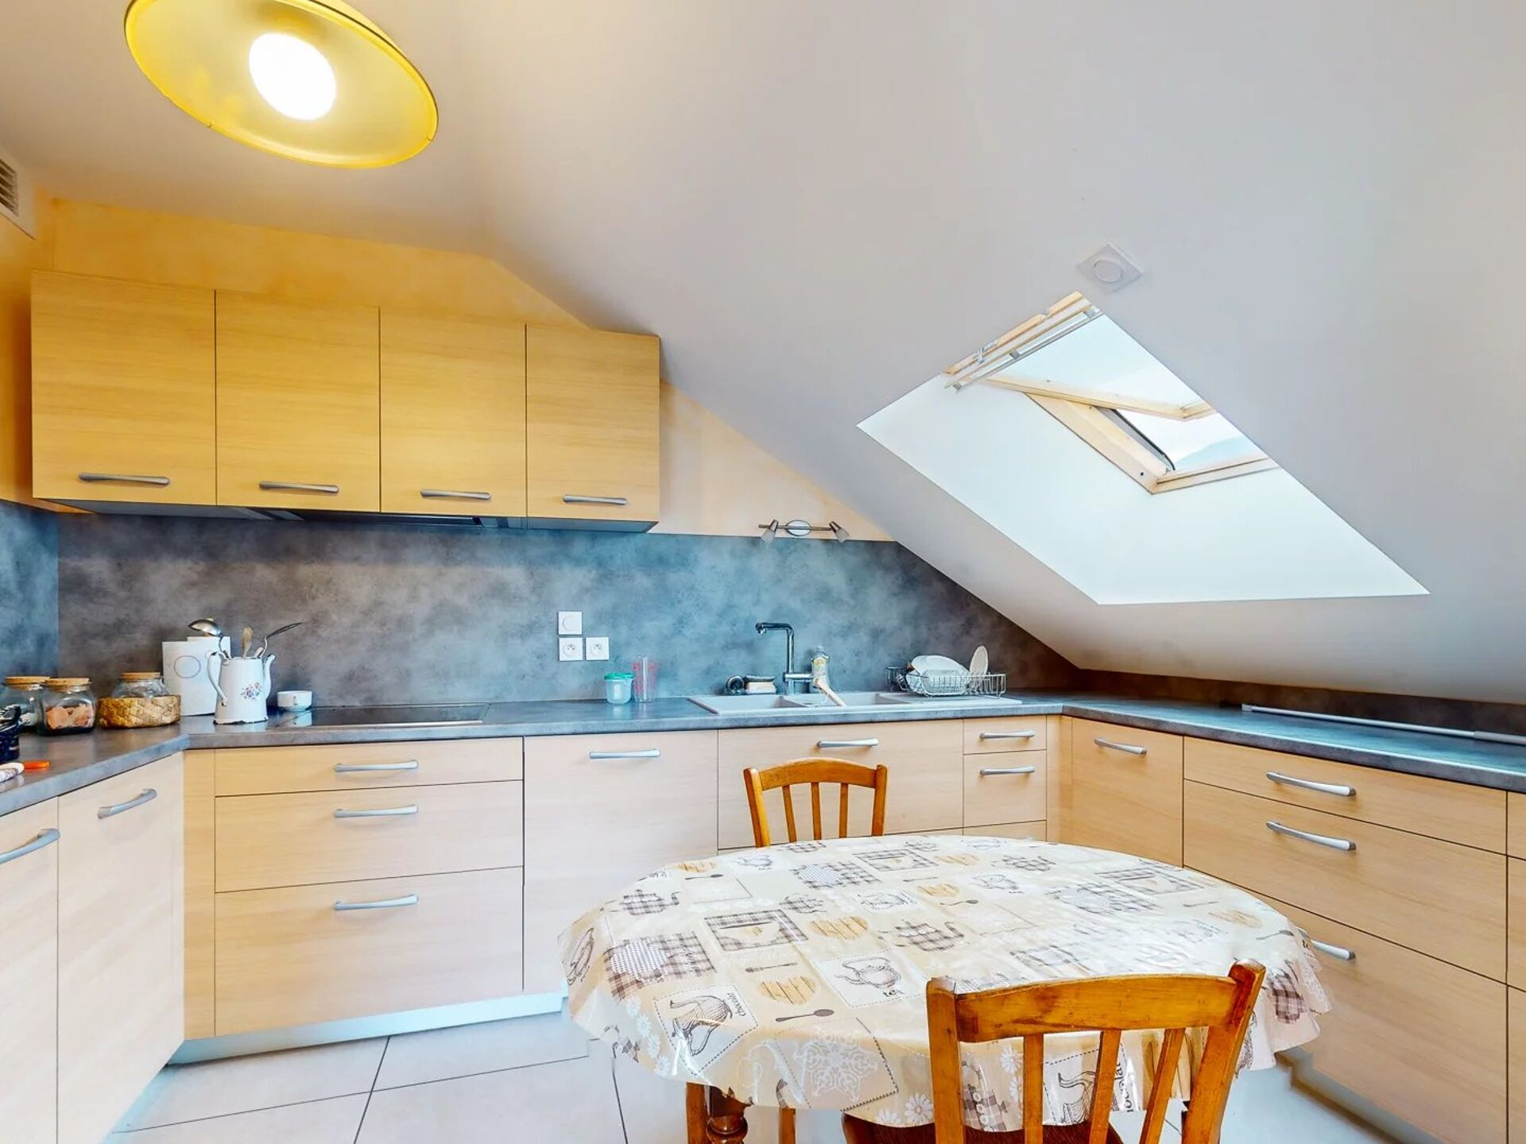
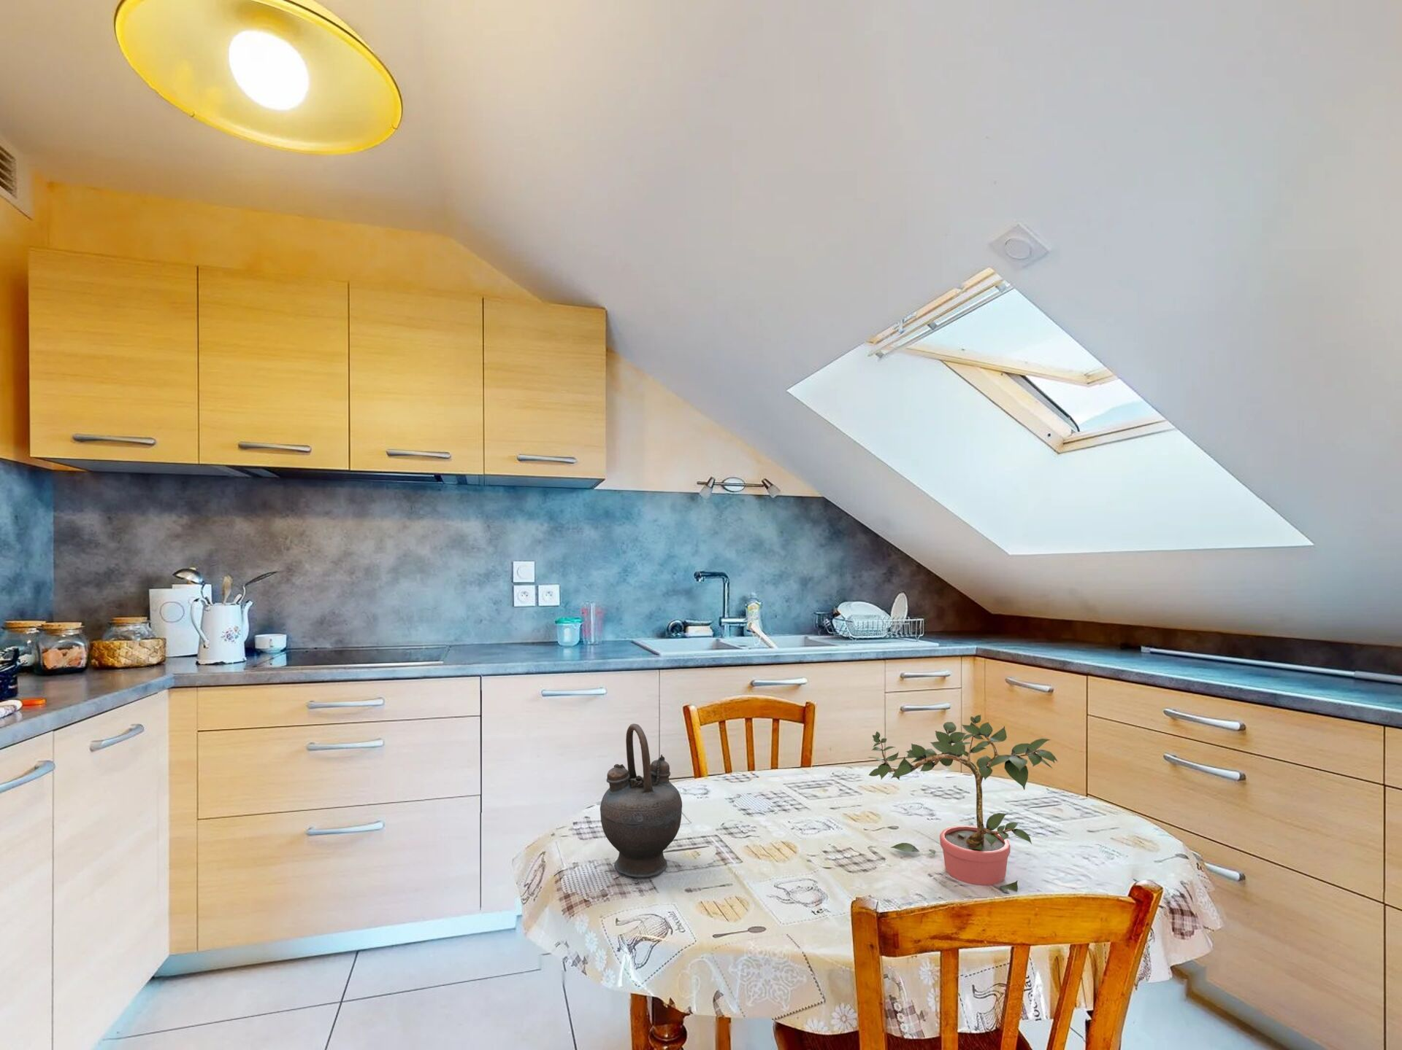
+ teapot (638, 793)
+ potted plant (976, 783)
